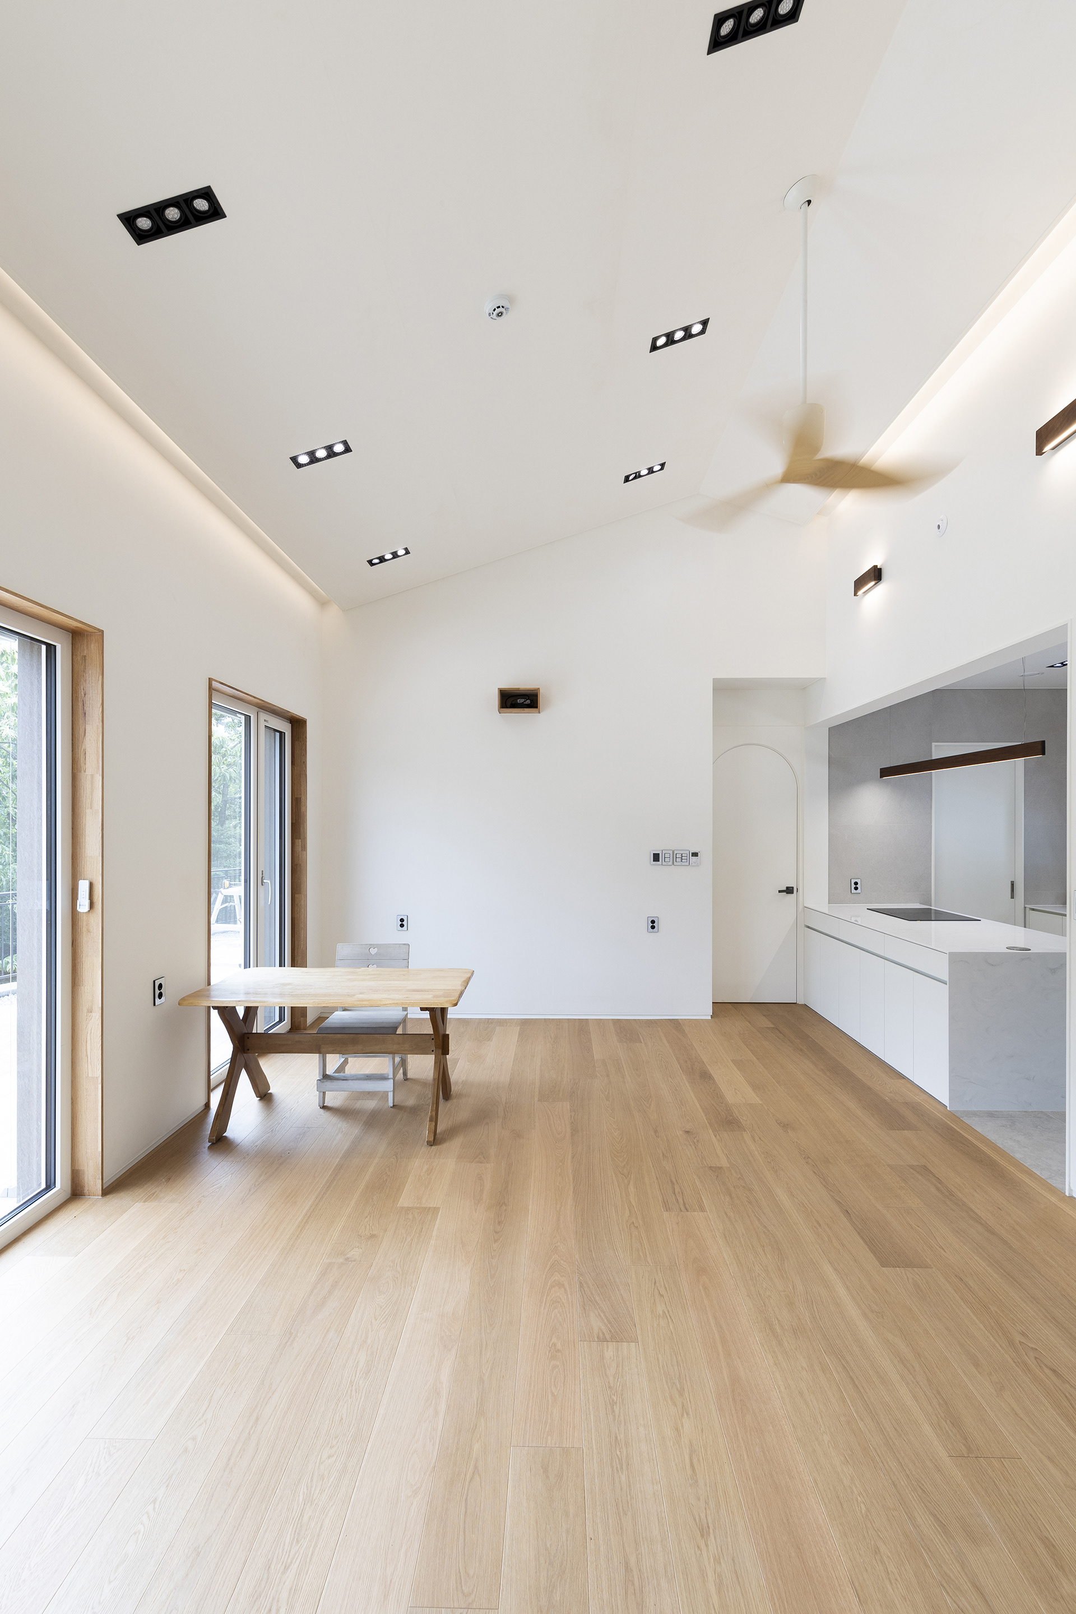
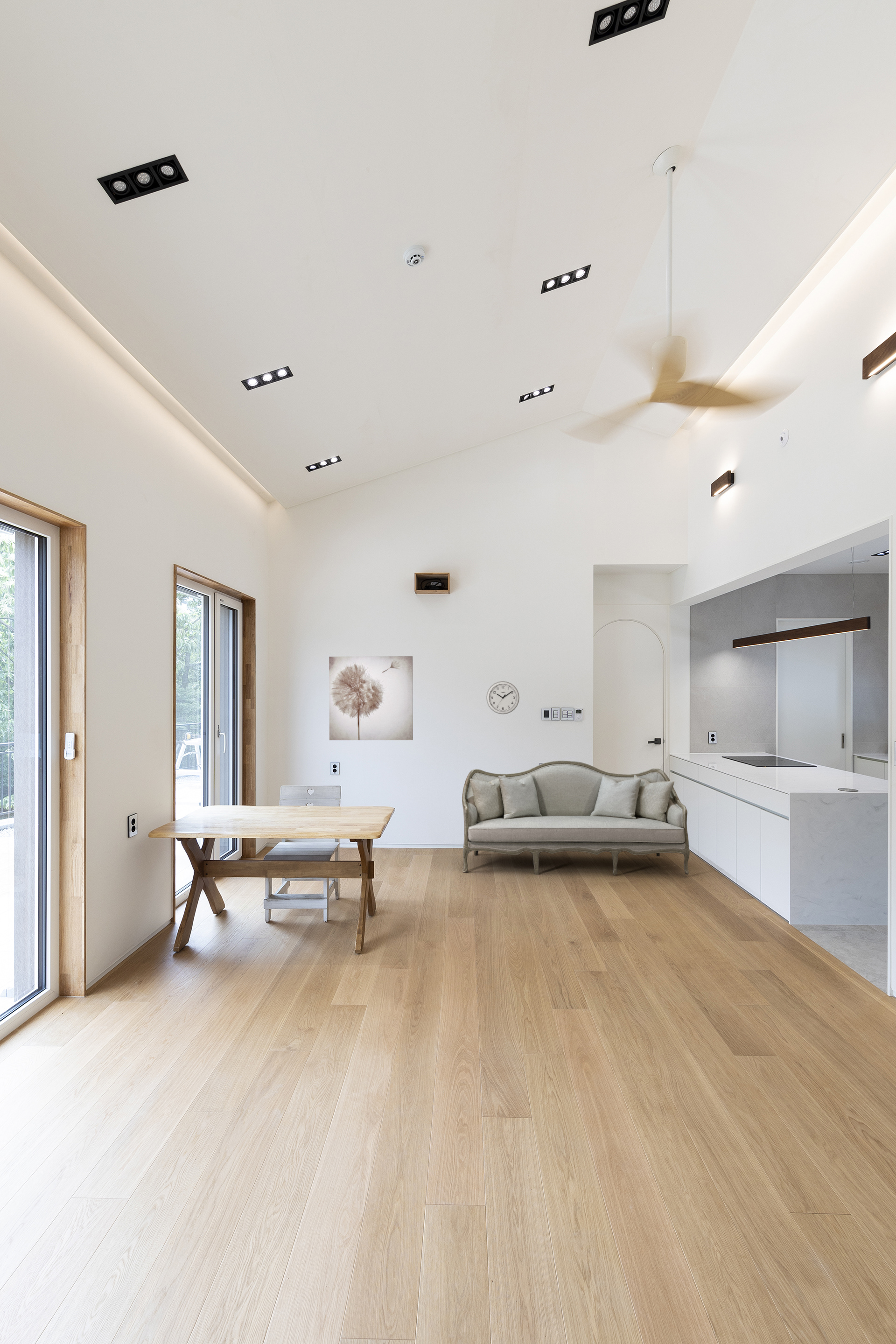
+ wall clock (503, 698)
+ sofa (569, 815)
+ wall art (371, 698)
